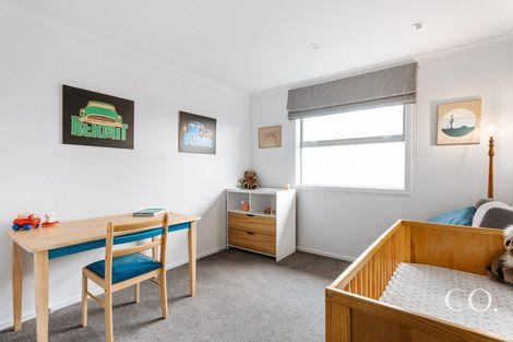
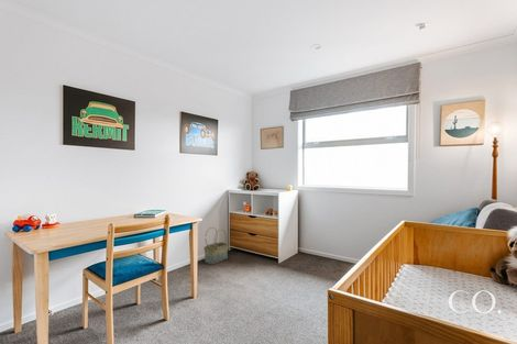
+ basket (216, 244)
